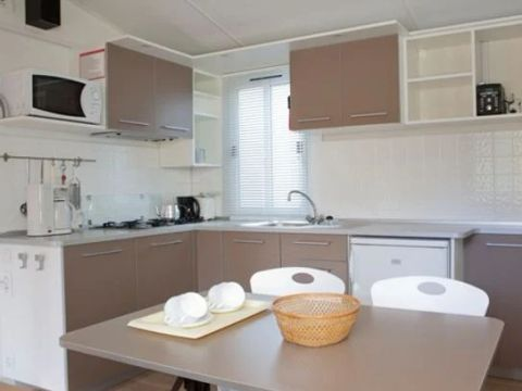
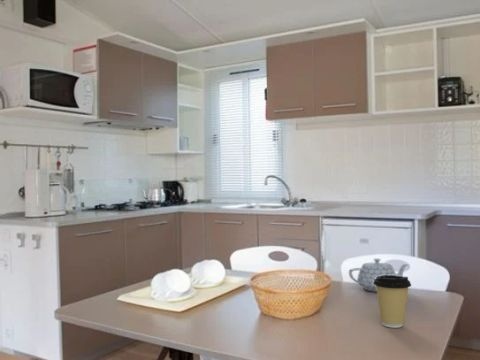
+ coffee cup (392, 300)
+ teapot (379, 273)
